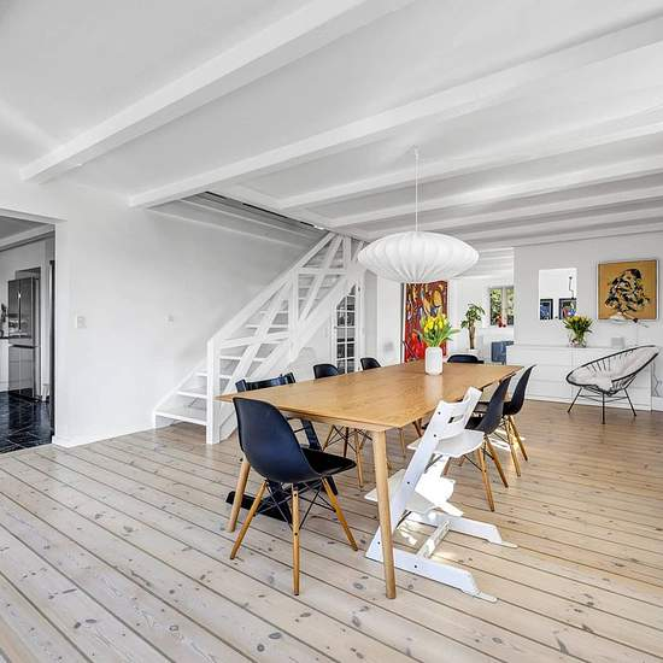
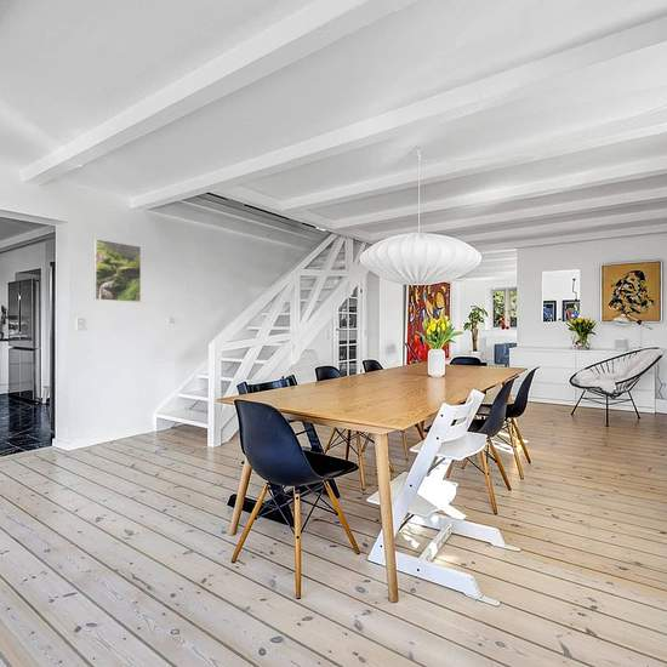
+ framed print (118, 272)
